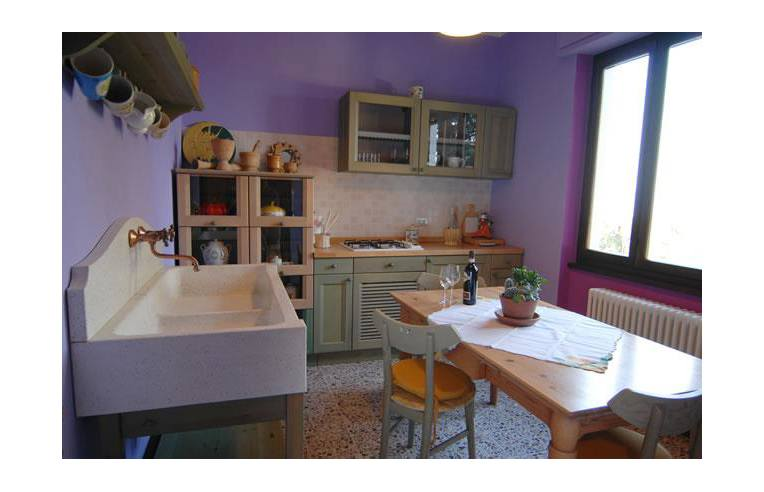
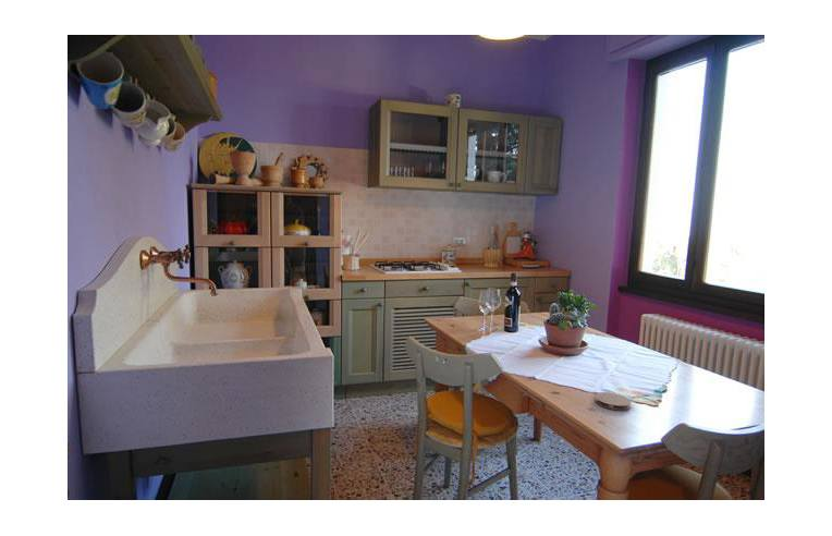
+ coaster (612, 401)
